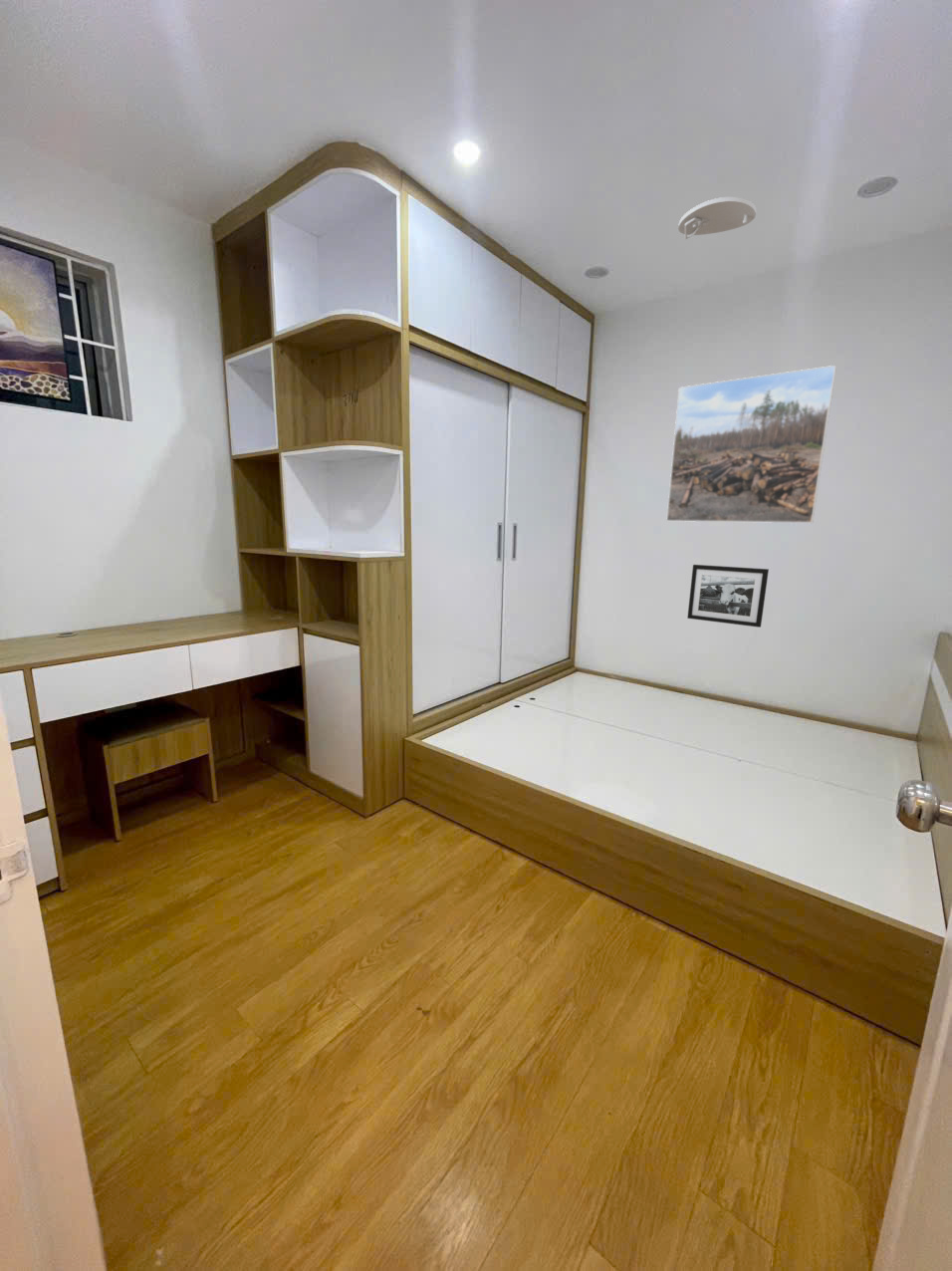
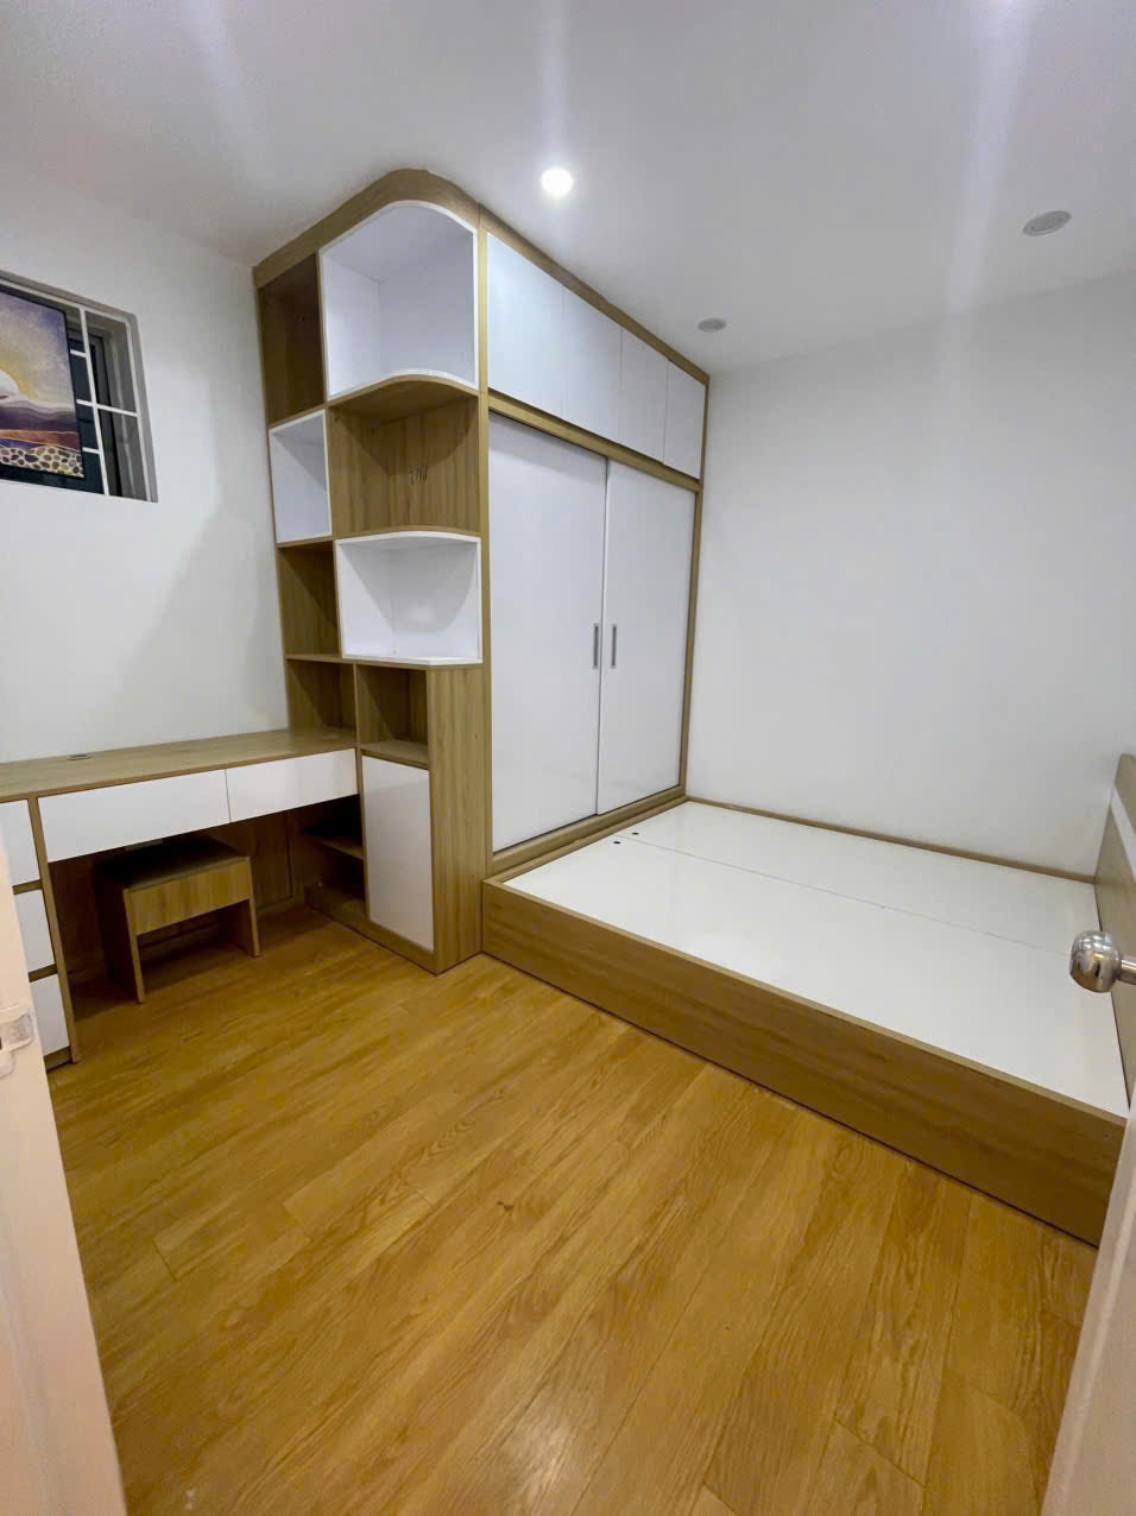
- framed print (742, 451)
- picture frame (726, 595)
- smoke detector (716, 221)
